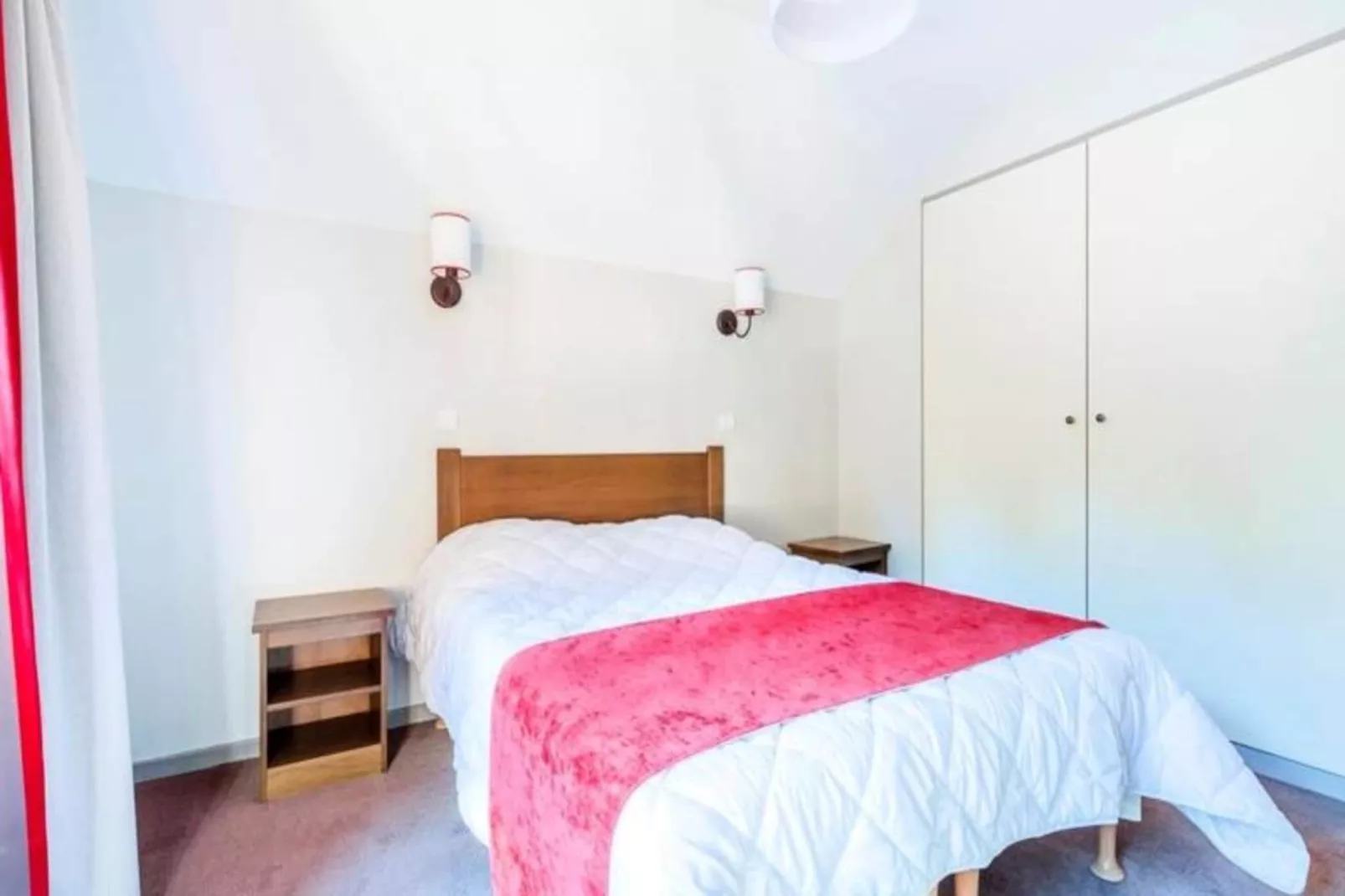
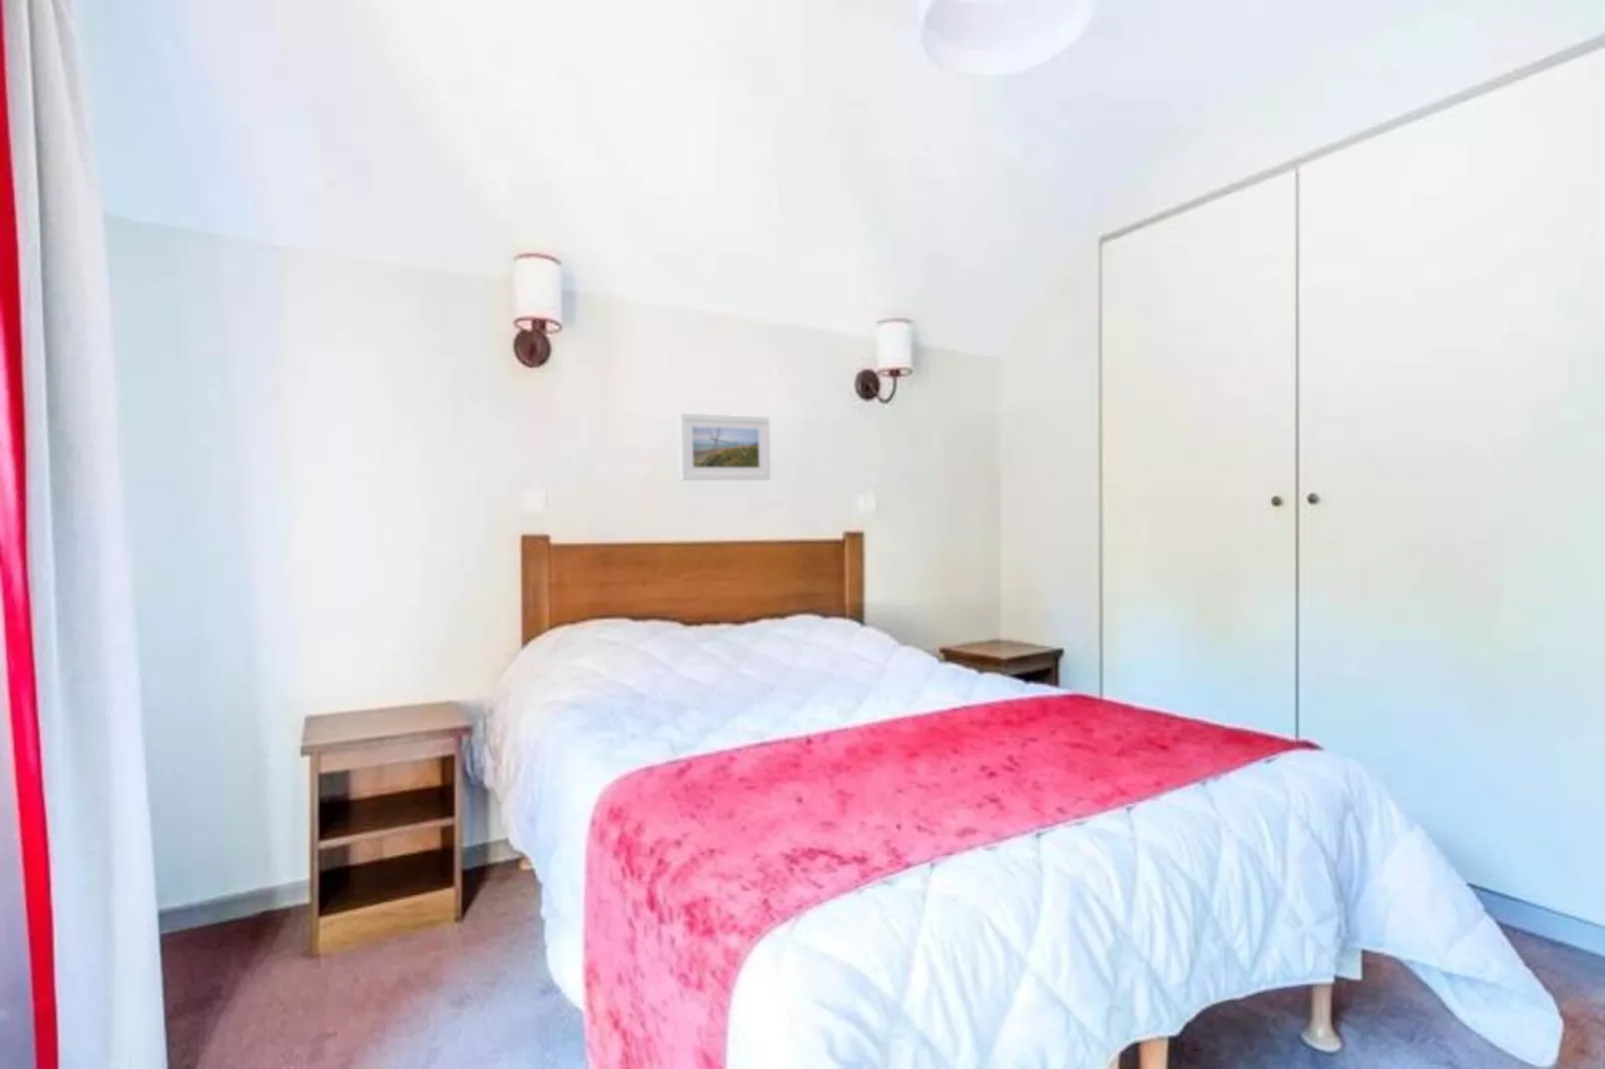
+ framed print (726, 447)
